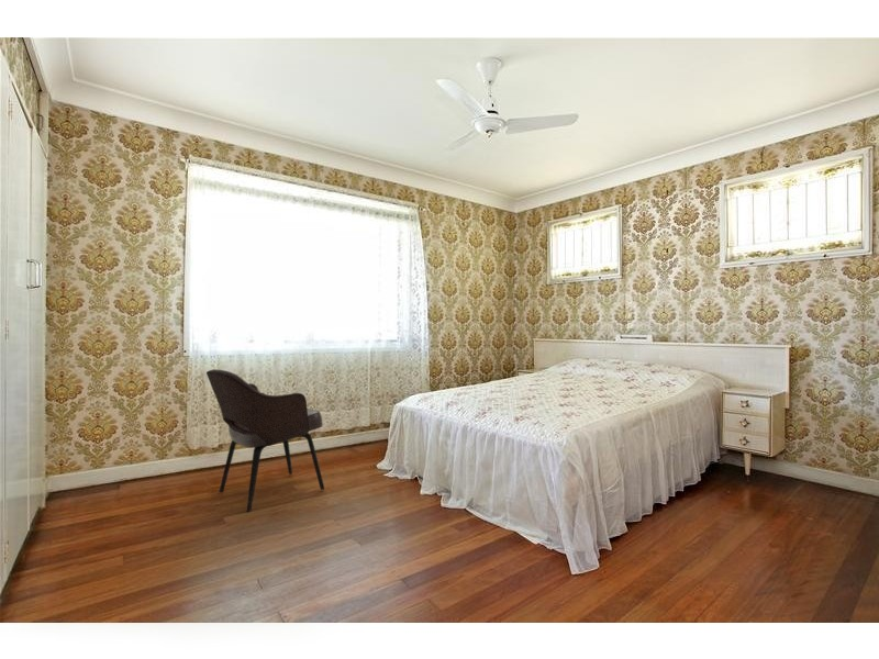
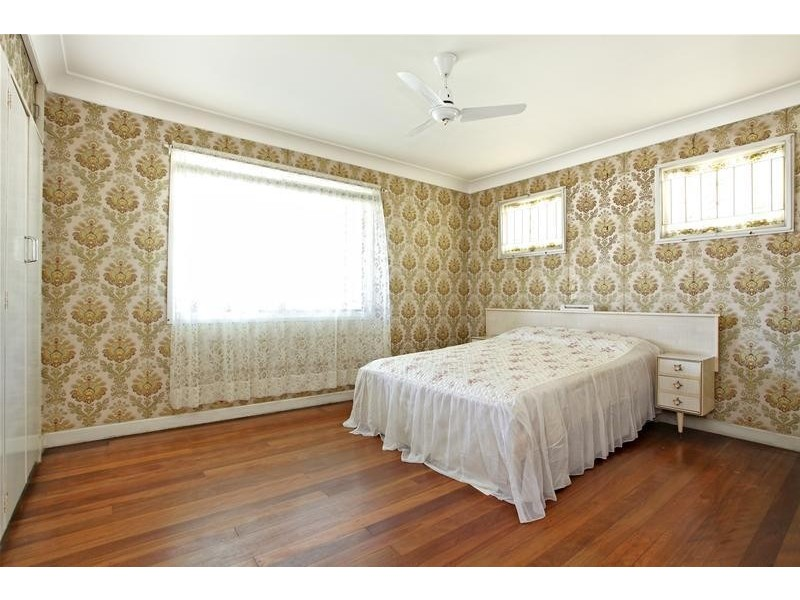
- armchair (264, 429)
